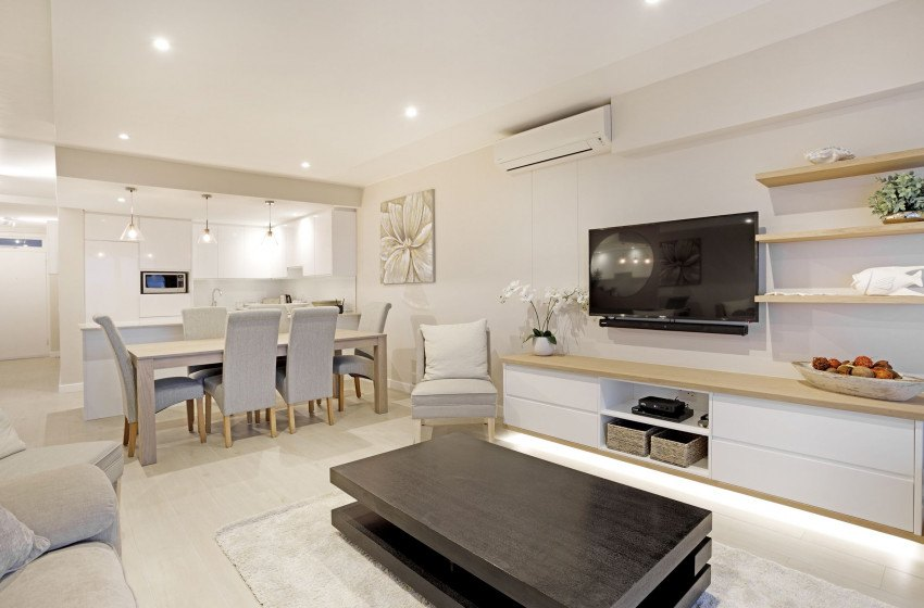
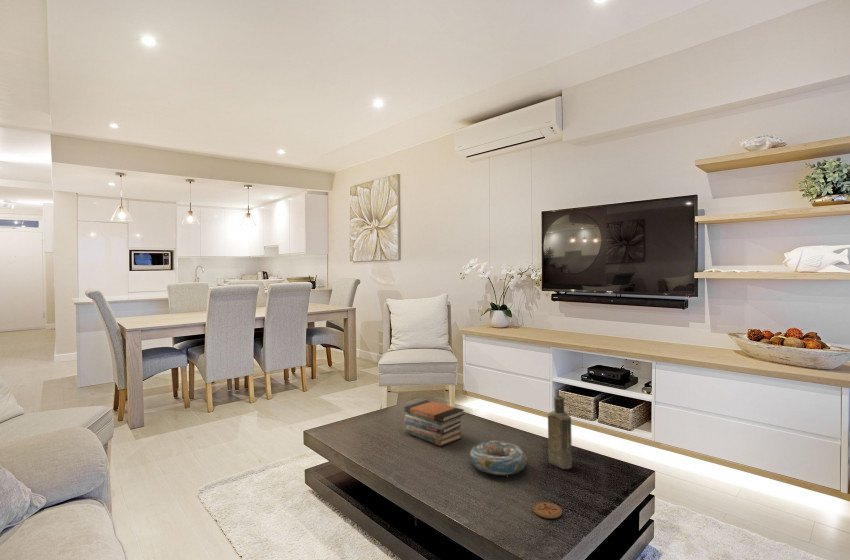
+ book stack (433, 421)
+ bottle (558, 429)
+ decorative bowl (498, 457)
+ coaster (547, 510)
